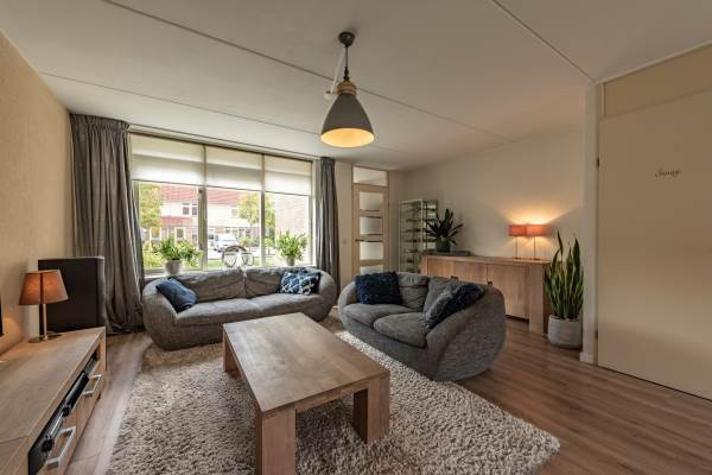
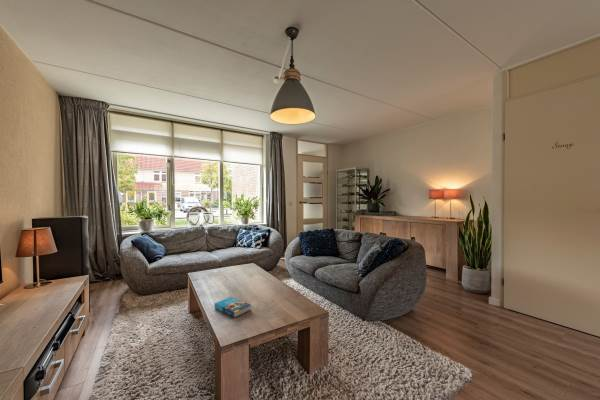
+ book (232, 306)
